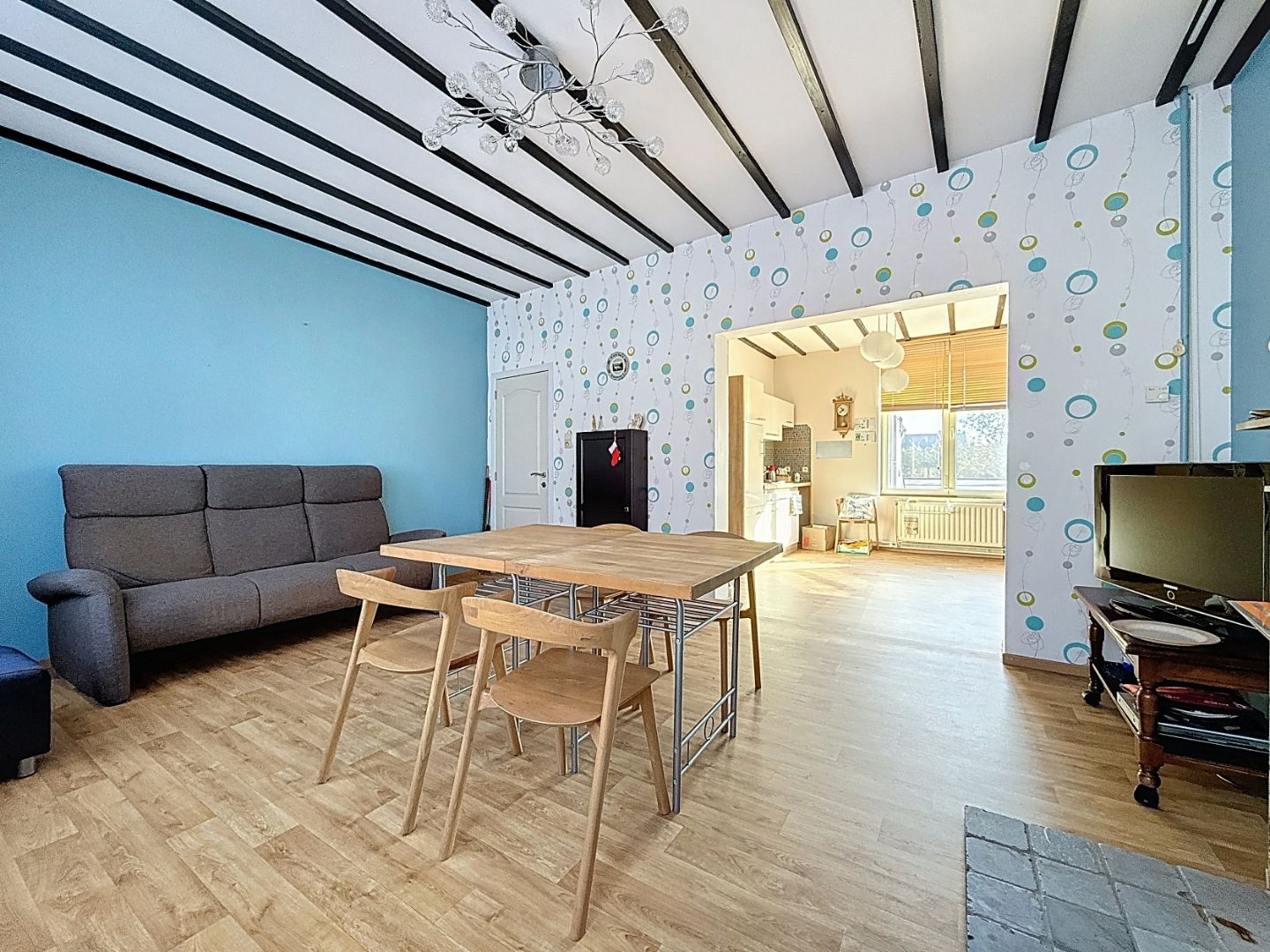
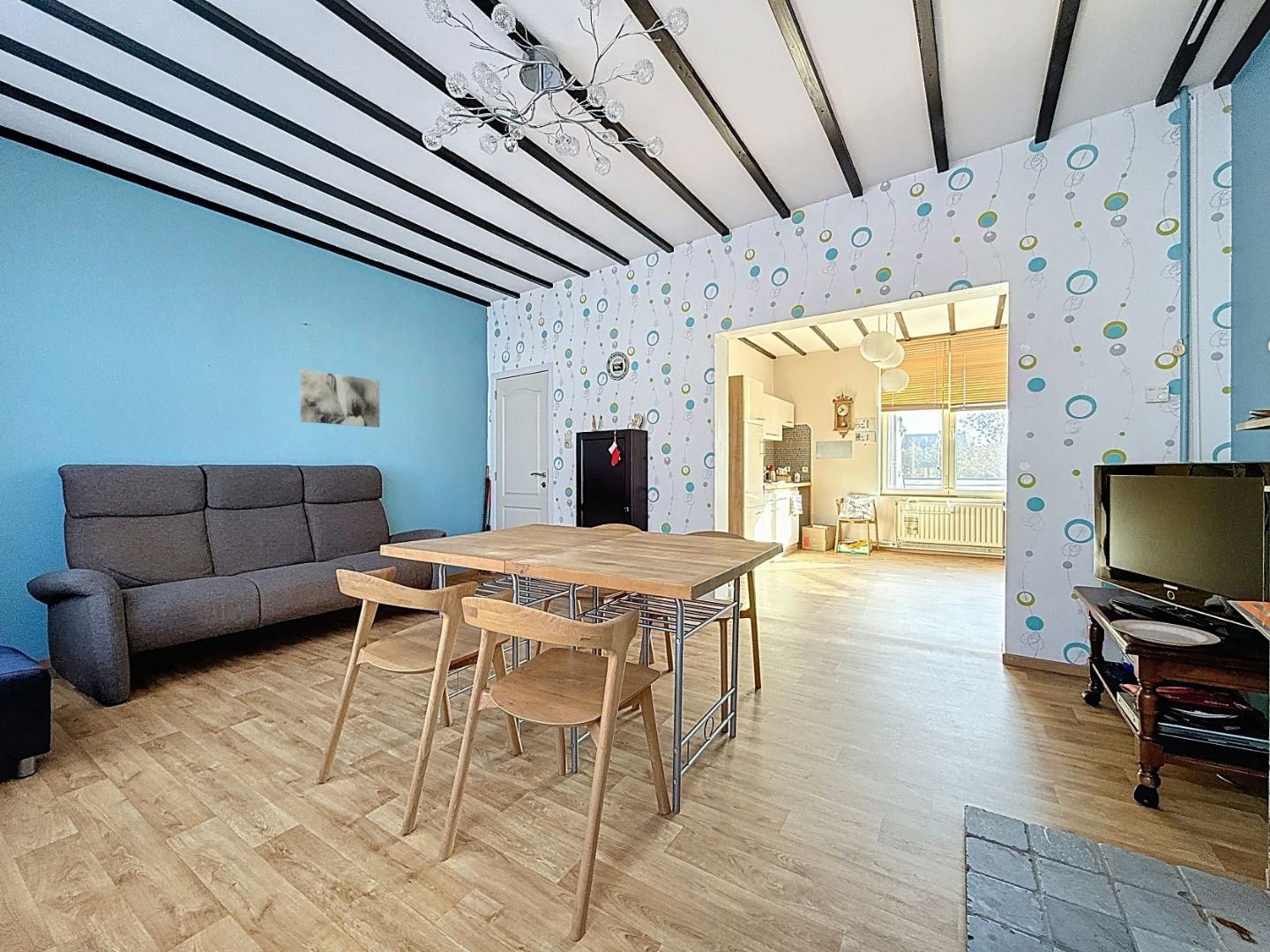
+ wall art (342, 399)
